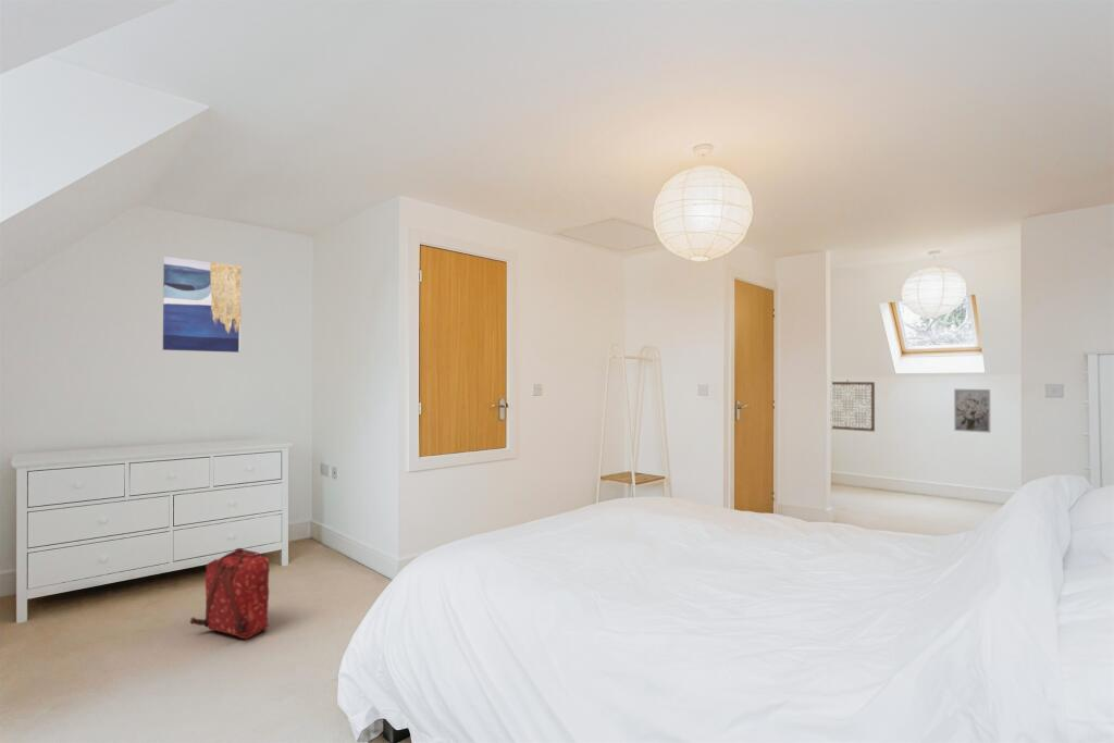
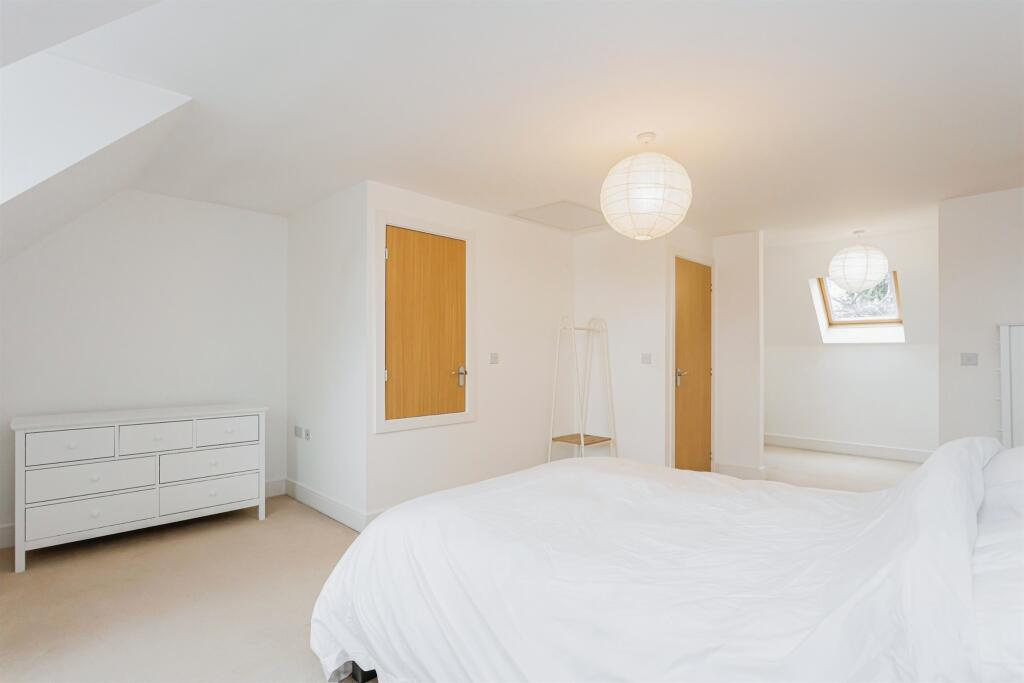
- wall art (203, 306)
- wall art (971, 410)
- backpack (234, 591)
- wall art (847, 404)
